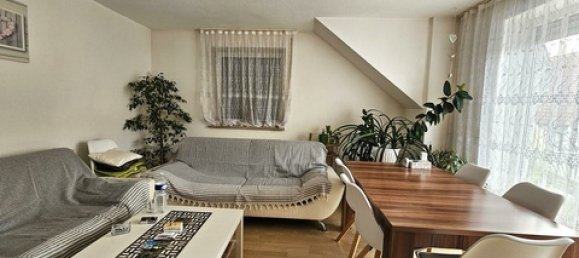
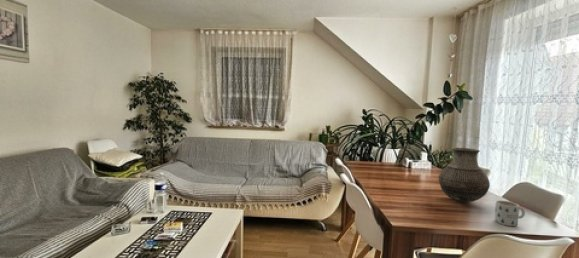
+ mug (510, 213)
+ vase (463, 175)
